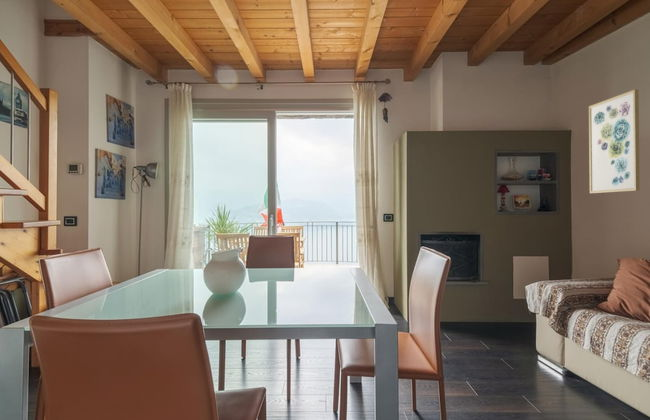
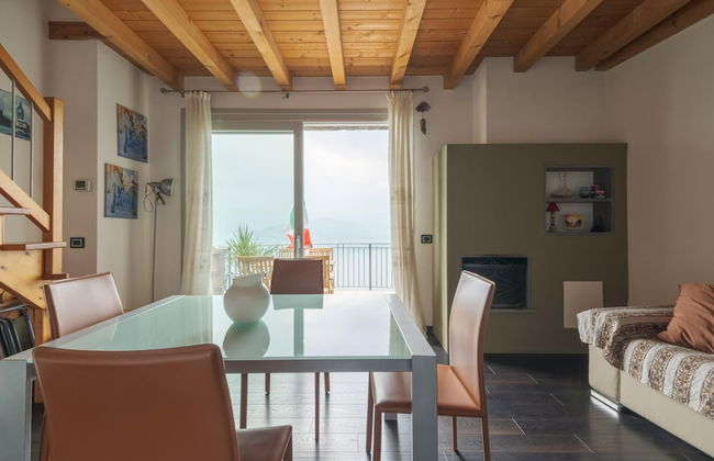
- wall art (612, 145)
